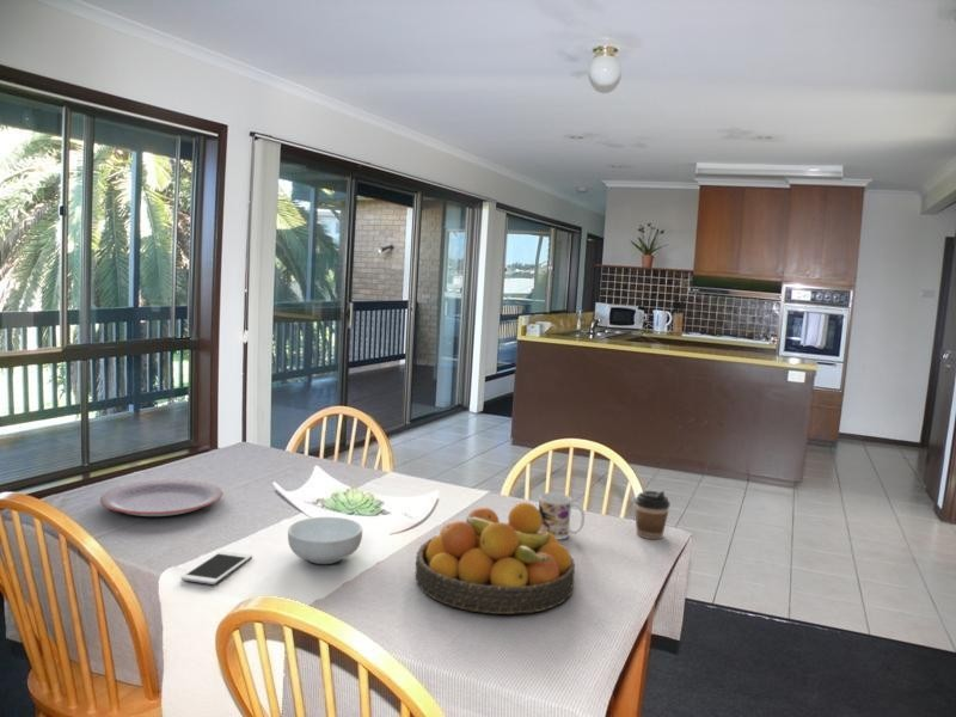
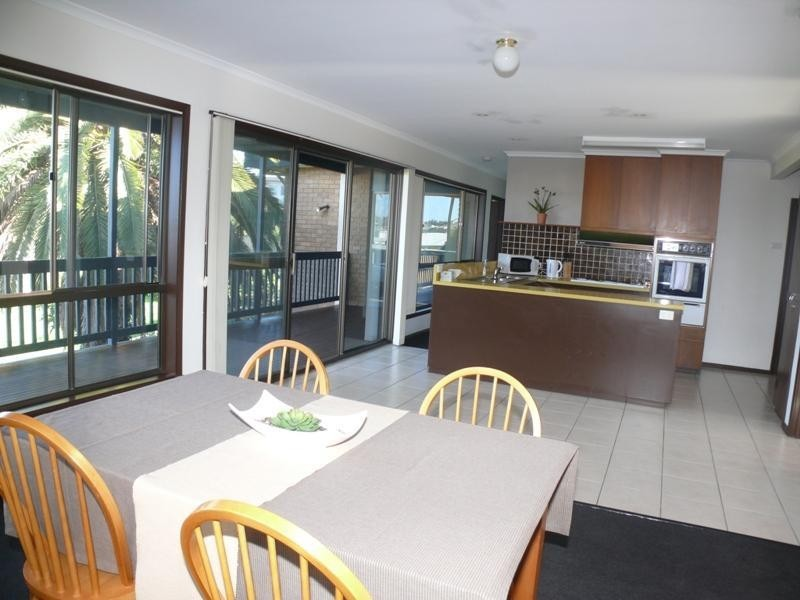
- mug (560, 516)
- coffee cup (651, 513)
- fruit bowl (496, 545)
- plate (163, 498)
- cereal bowl (325, 543)
- cell phone (217, 566)
